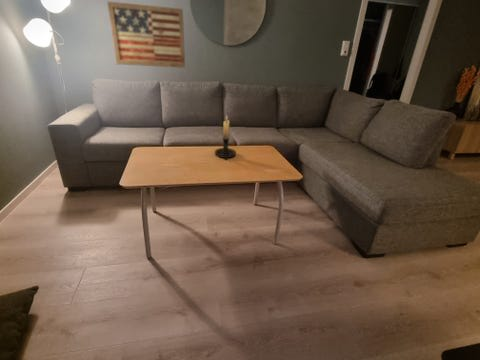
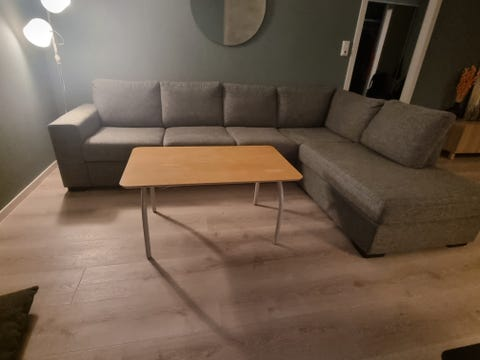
- candle holder (226, 136)
- wall art (149, 37)
